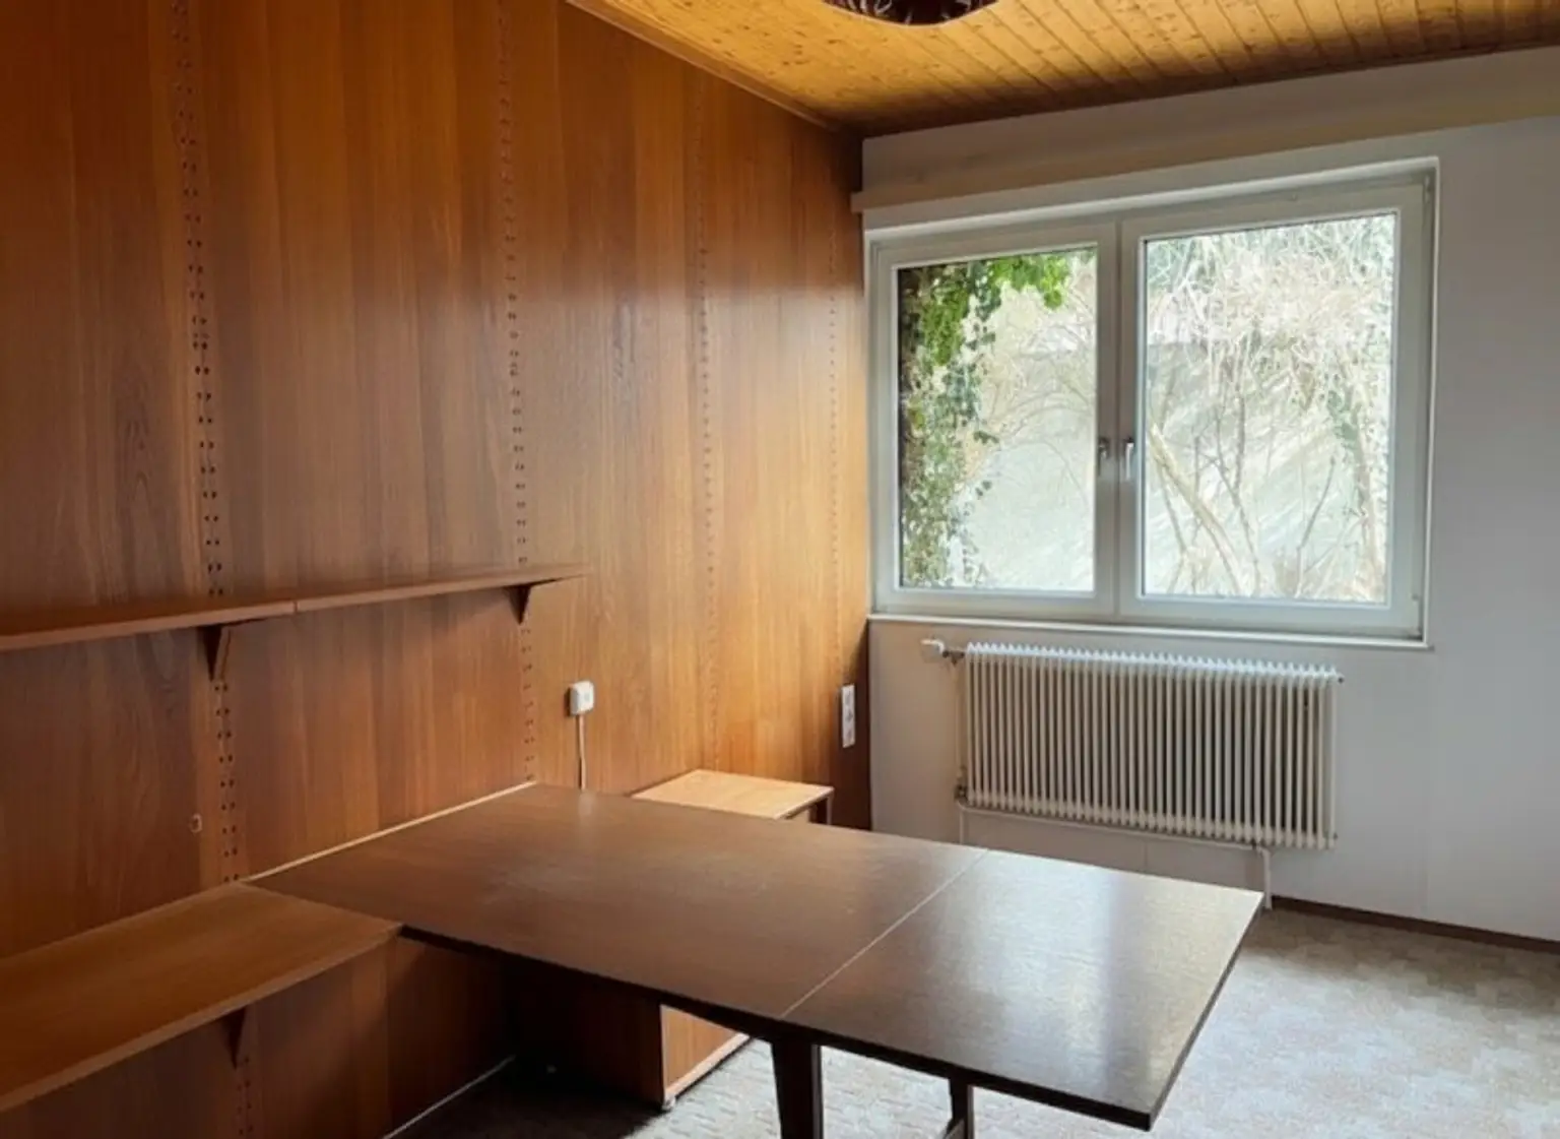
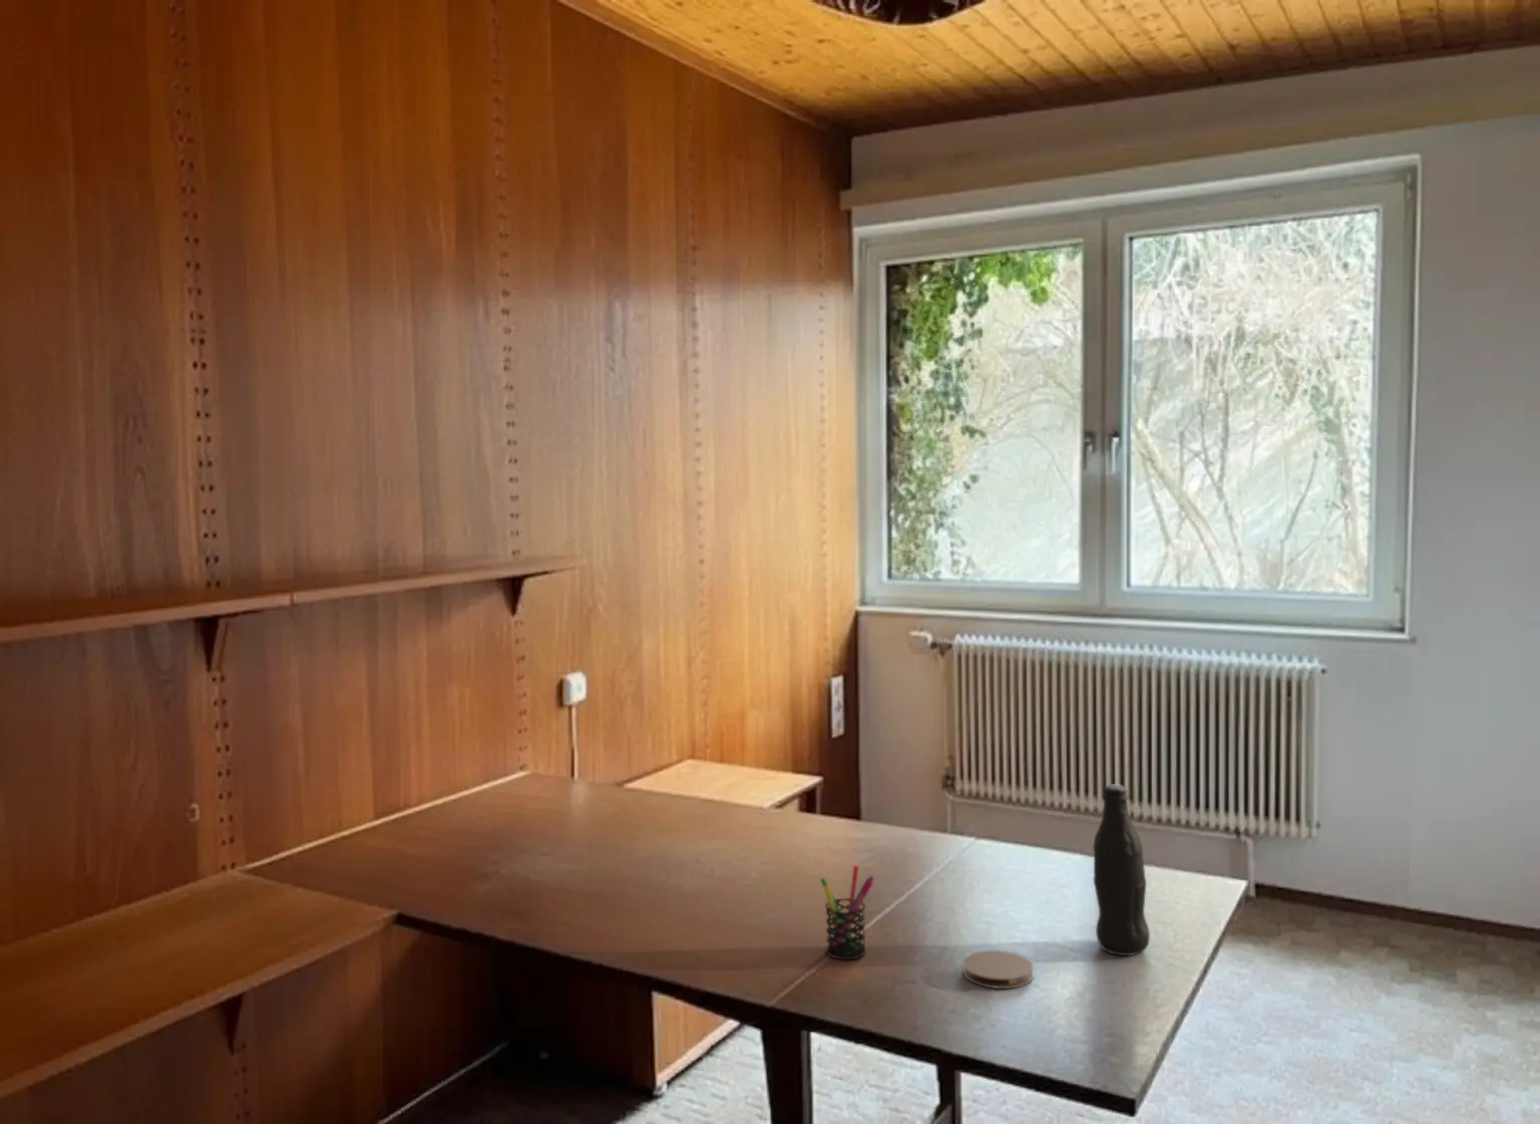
+ pen holder (842, 909)
+ bottle (1120, 866)
+ coaster (997, 969)
